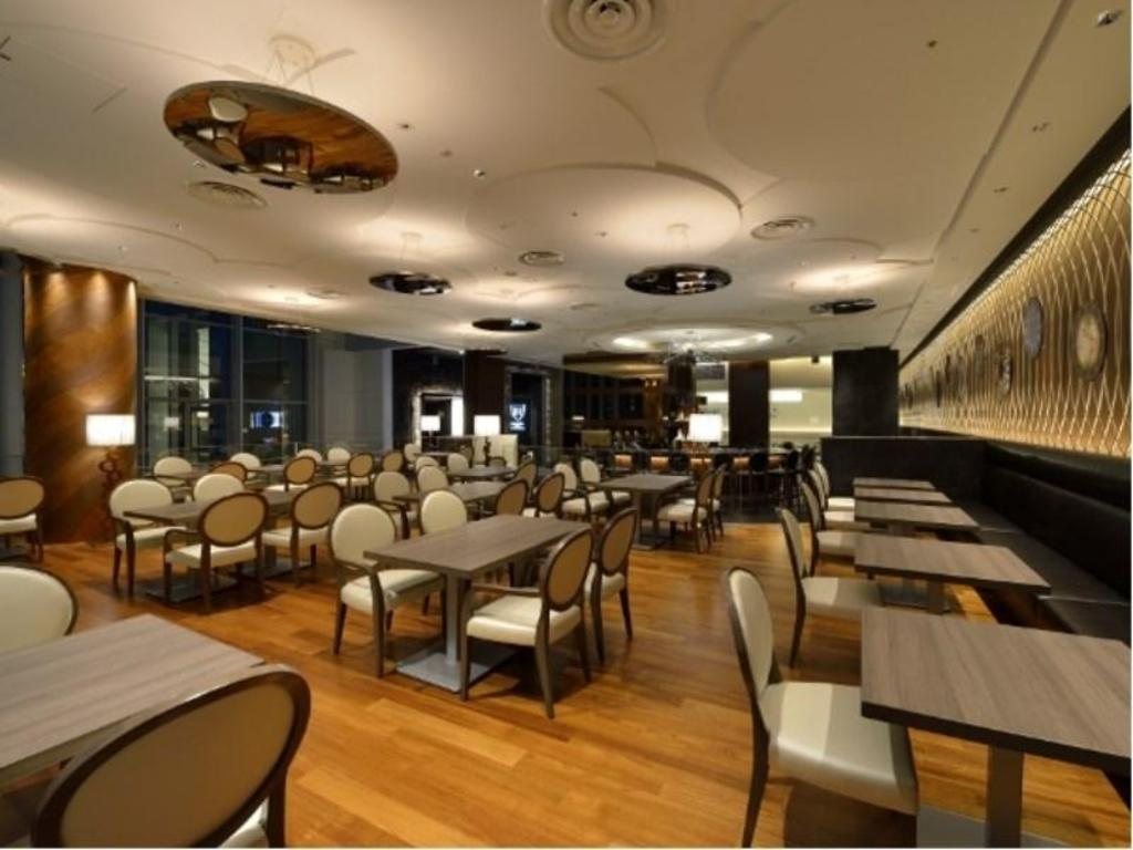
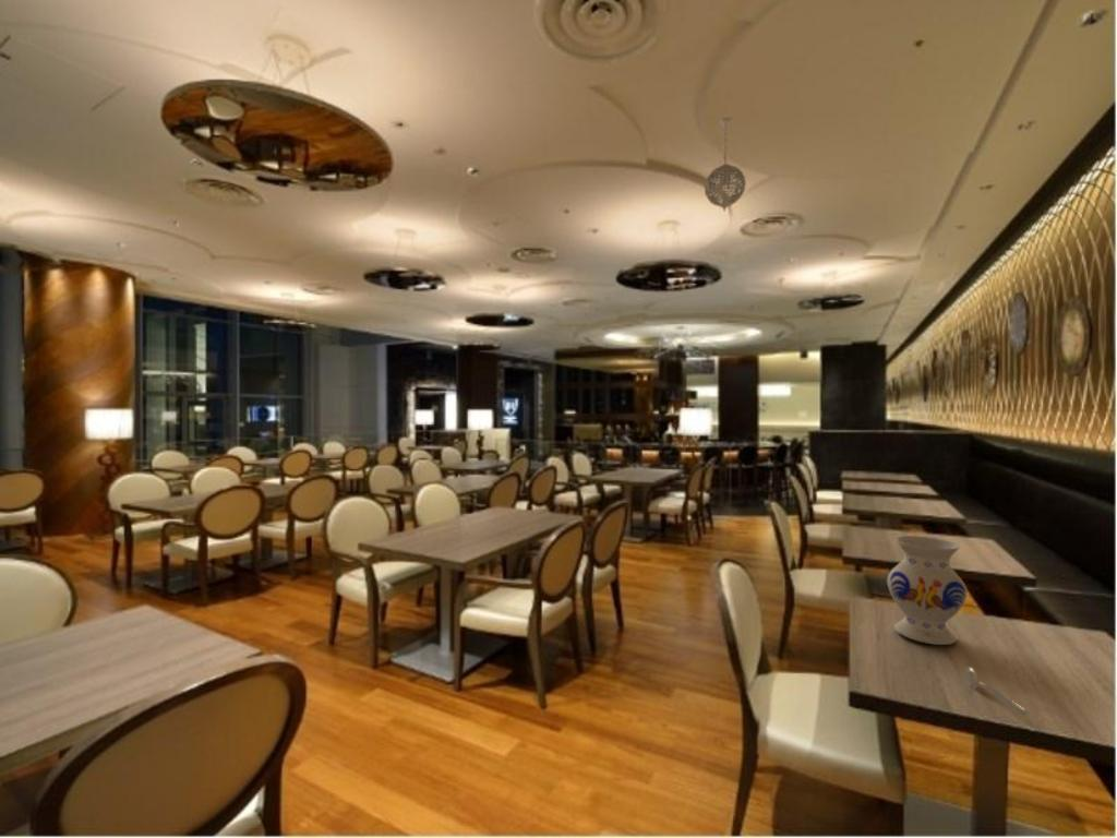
+ pendant light (724, 166)
+ soupspoon (992, 690)
+ vase (925, 588)
